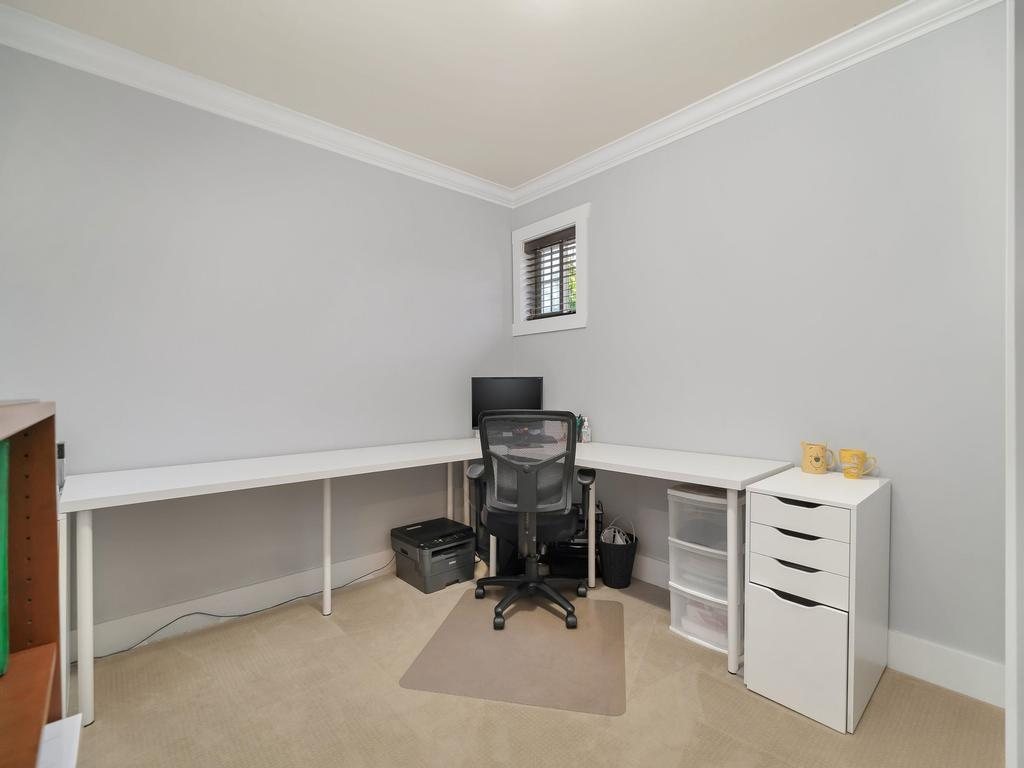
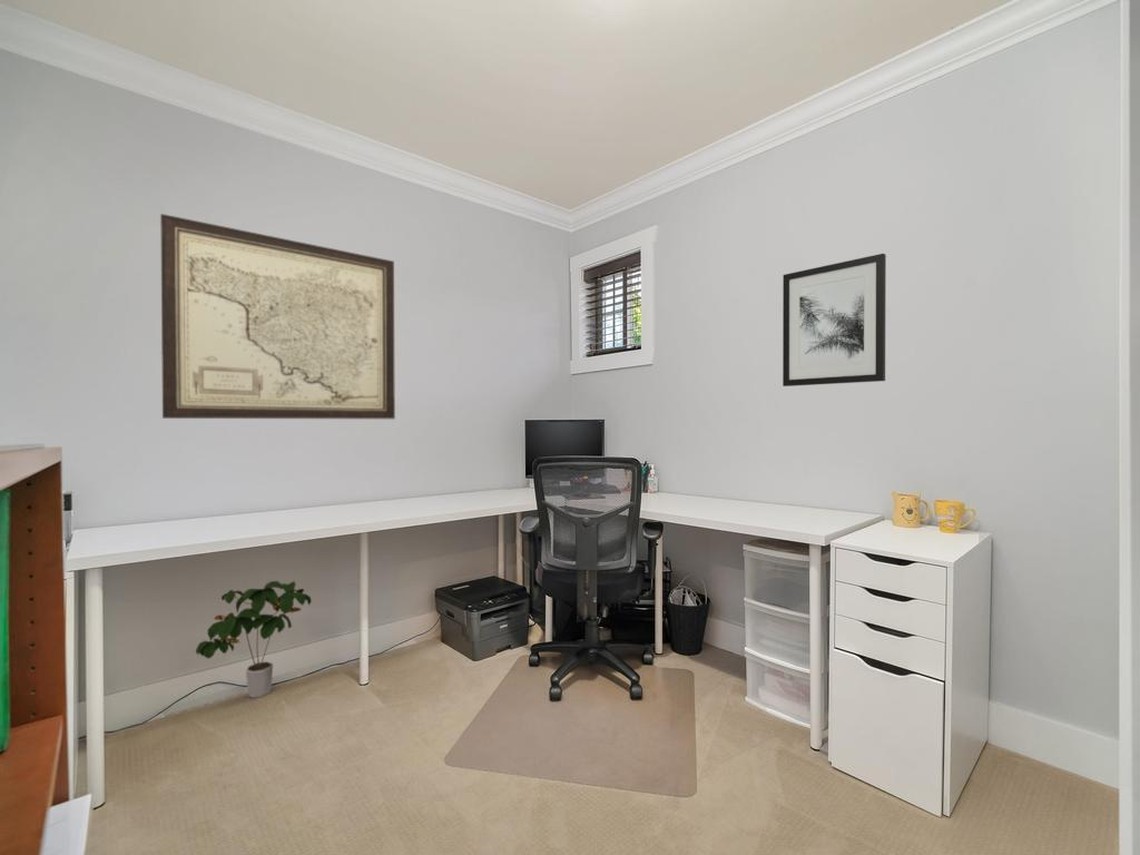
+ potted plant (257, 638)
+ wall art (831, 324)
+ wall art (292, 330)
